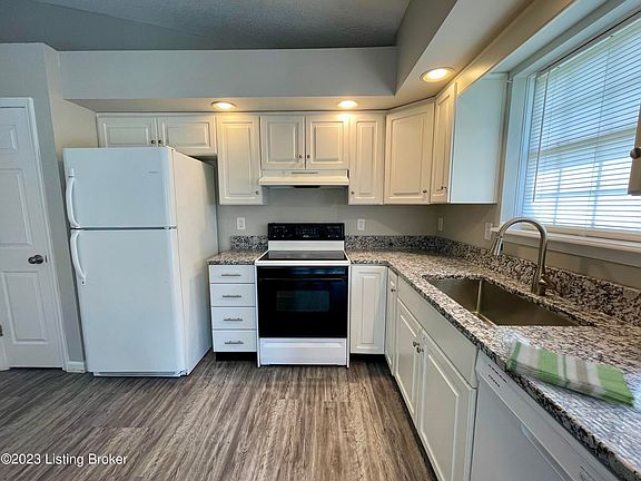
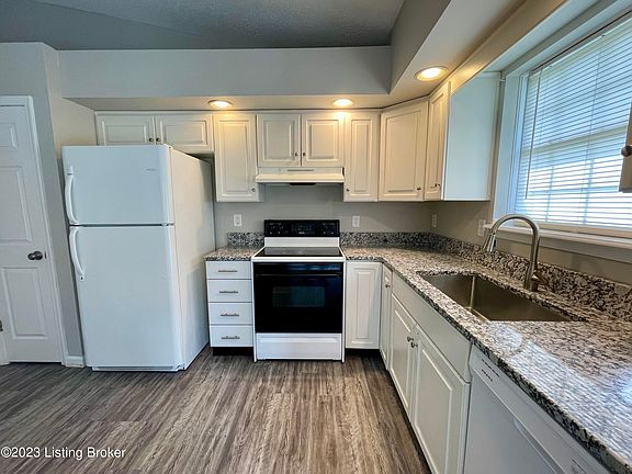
- dish towel (562, 365)
